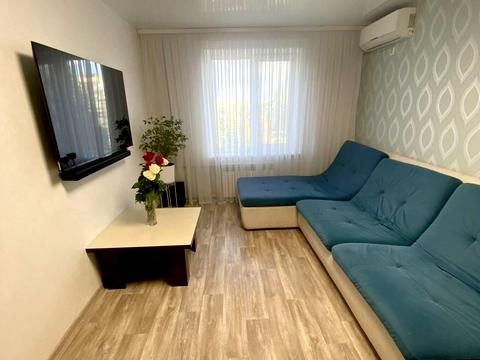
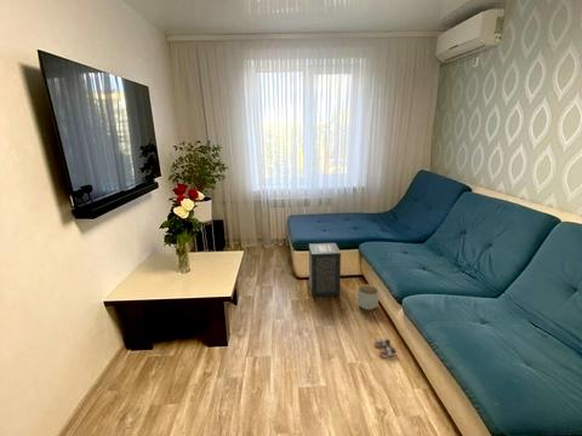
+ planter (367, 298)
+ sneaker (384, 345)
+ speaker (324, 269)
